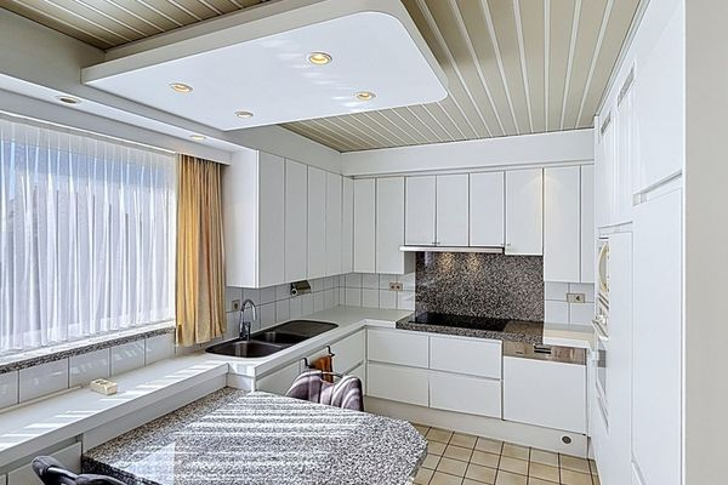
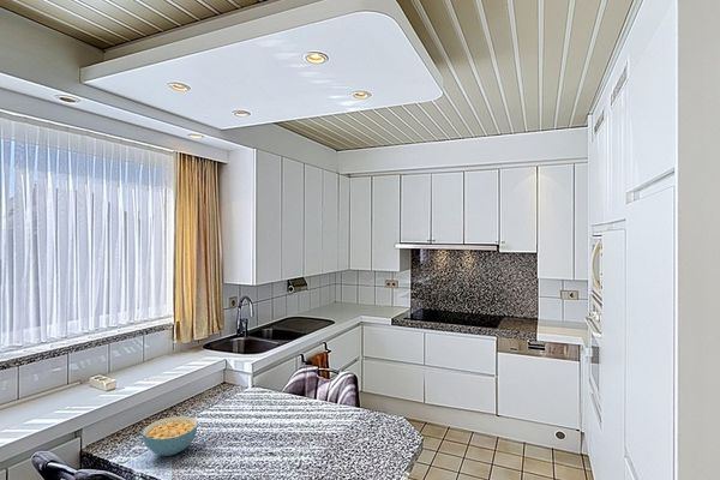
+ cereal bowl (170, 439)
